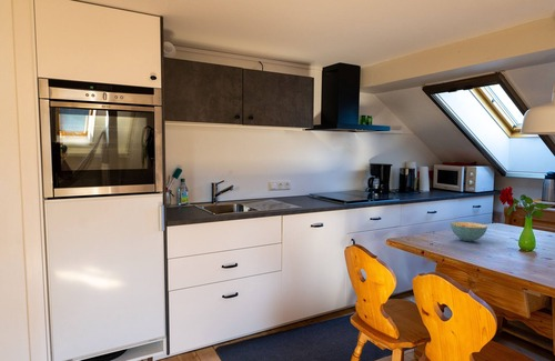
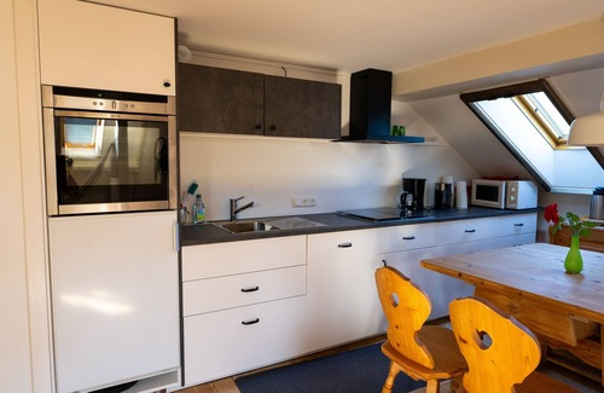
- cereal bowl (467, 232)
